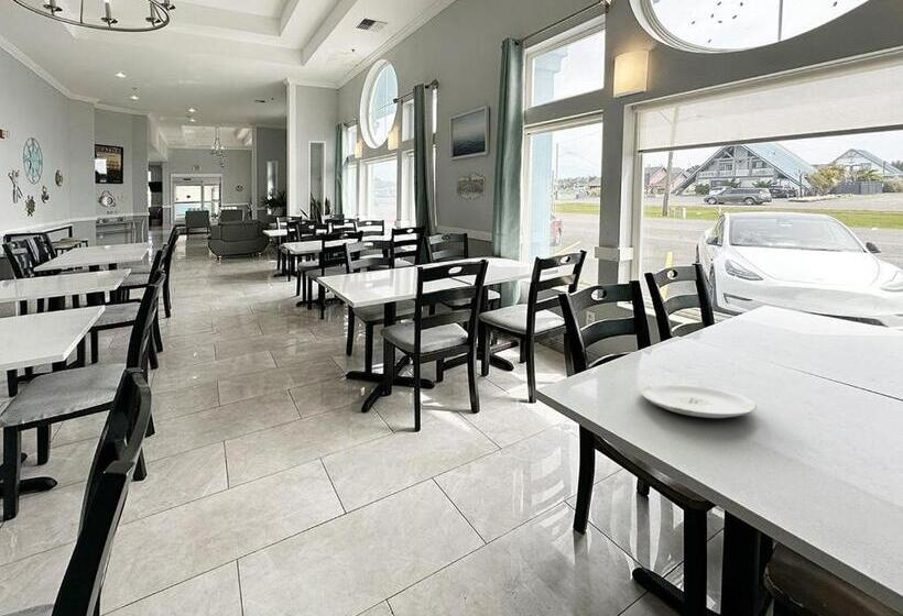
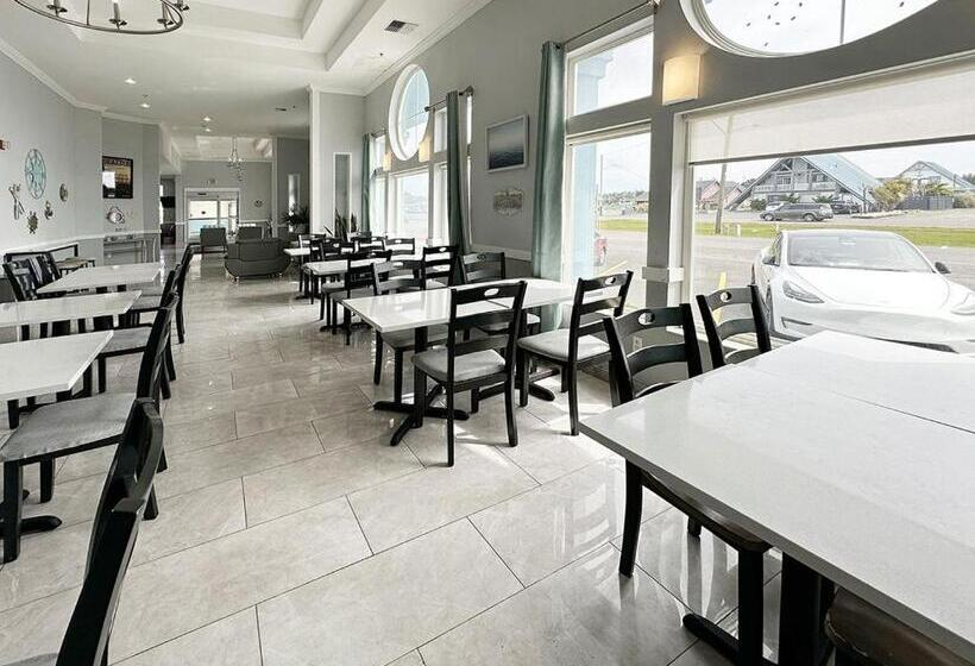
- plate (695, 400)
